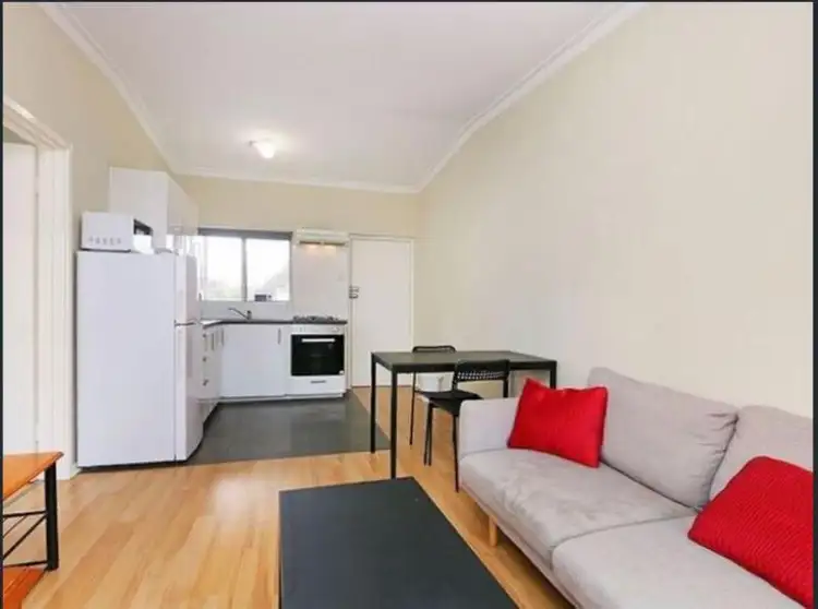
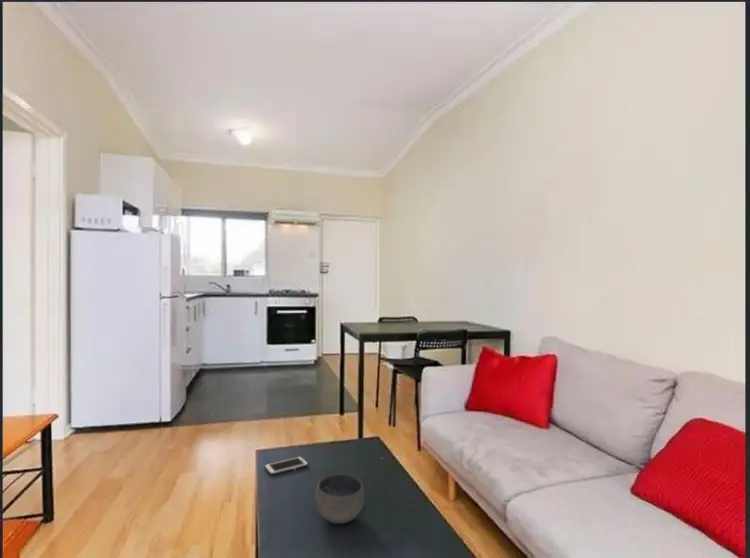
+ cell phone (286, 465)
+ bowl (339, 500)
